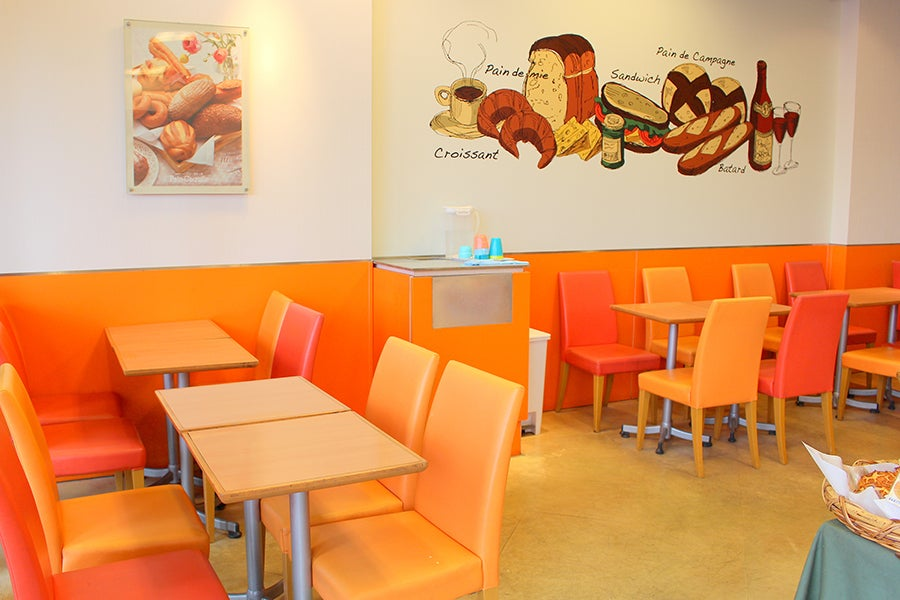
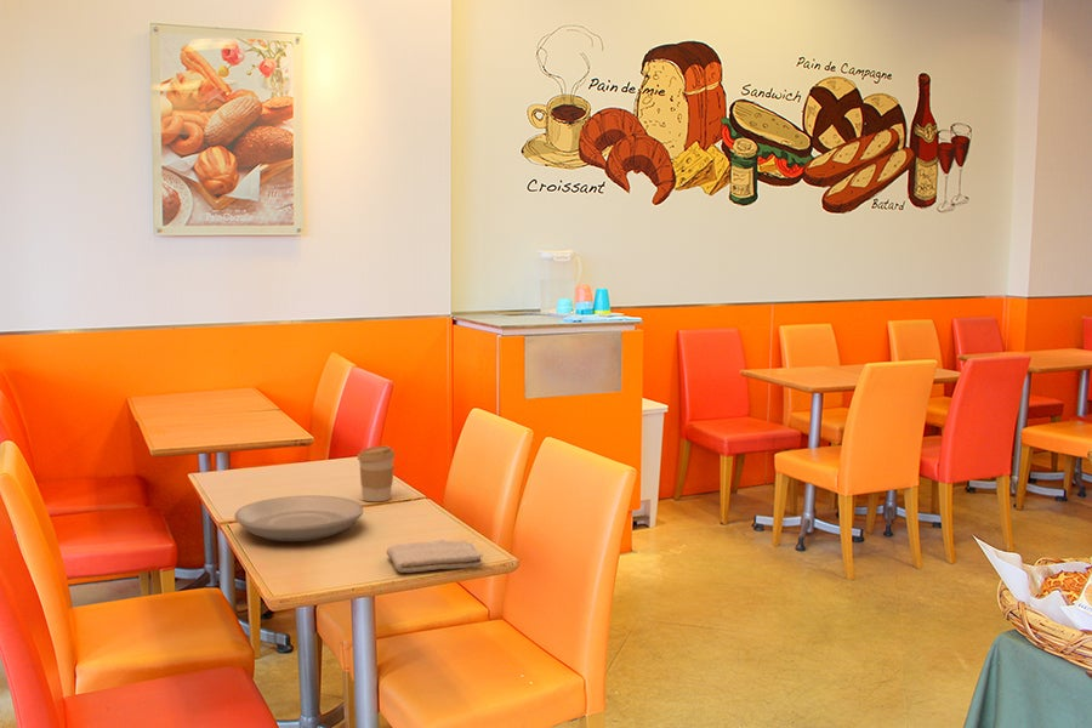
+ washcloth (434, 554)
+ coffee cup (376, 472)
+ plate (300, 519)
